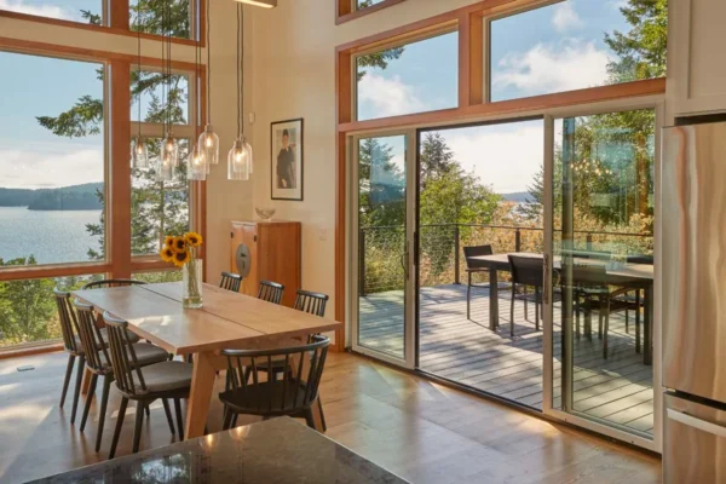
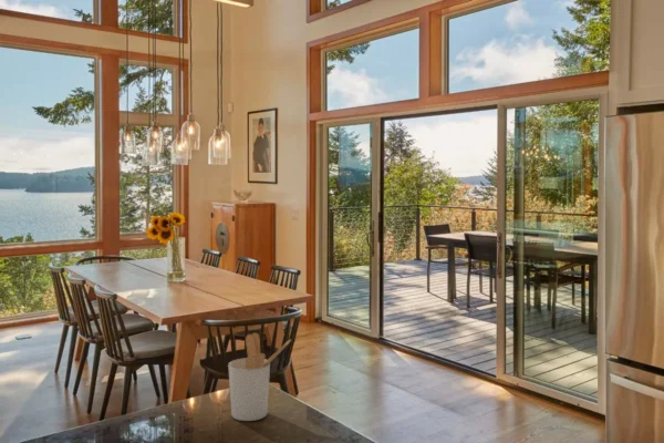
+ utensil holder (260, 375)
